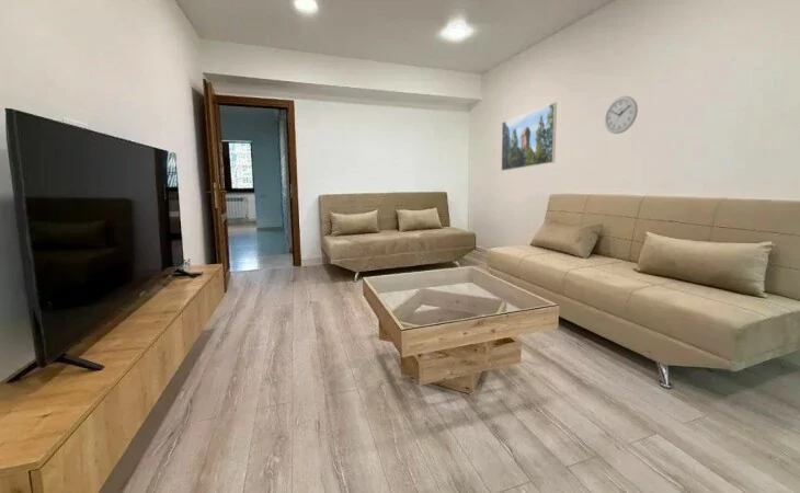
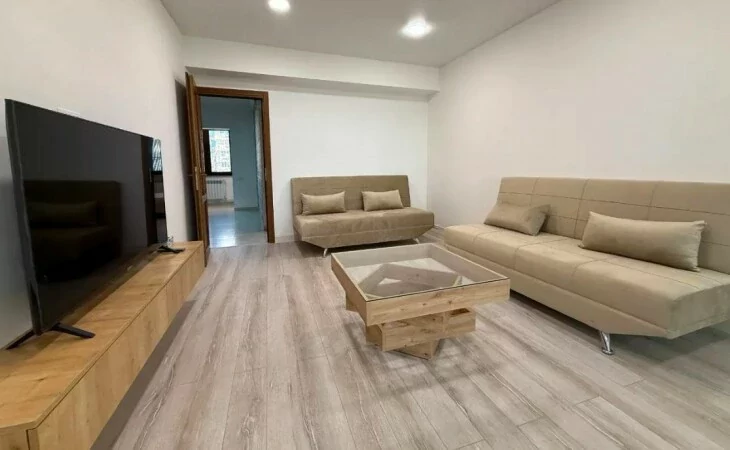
- wall clock (619, 115)
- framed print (525, 140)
